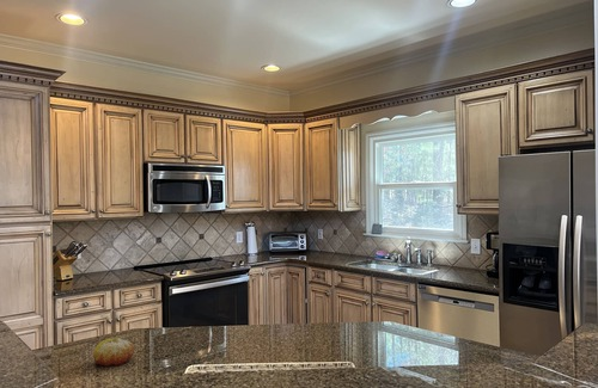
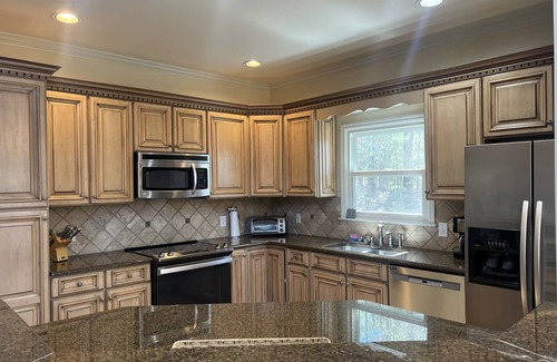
- fruit (114, 350)
